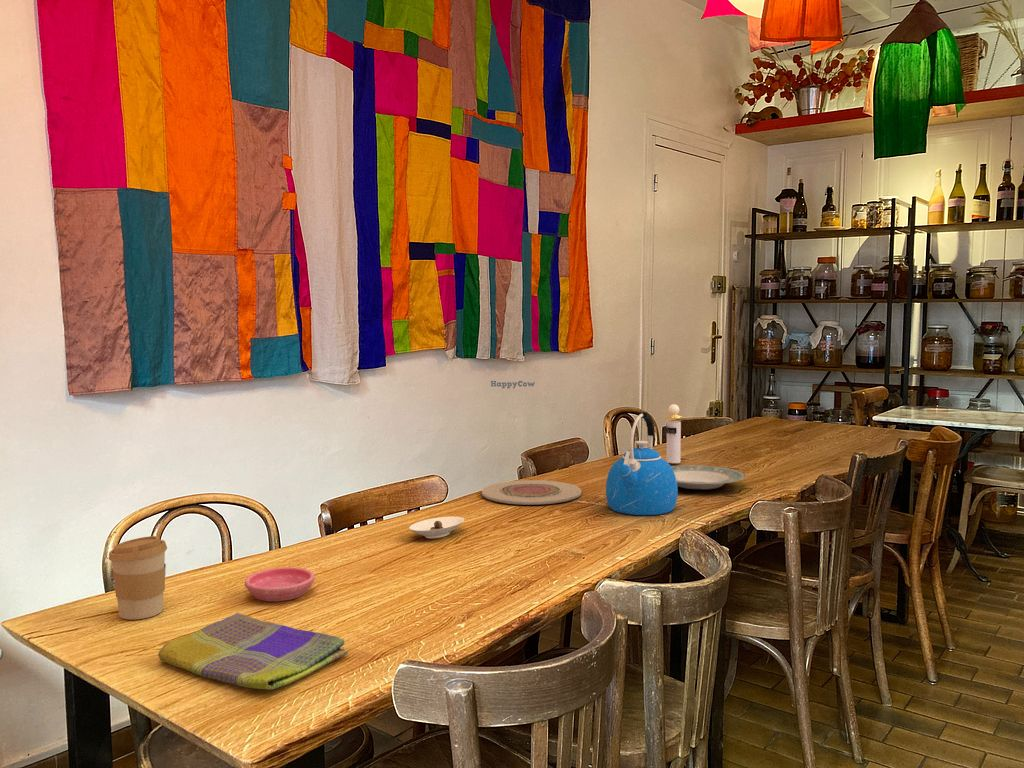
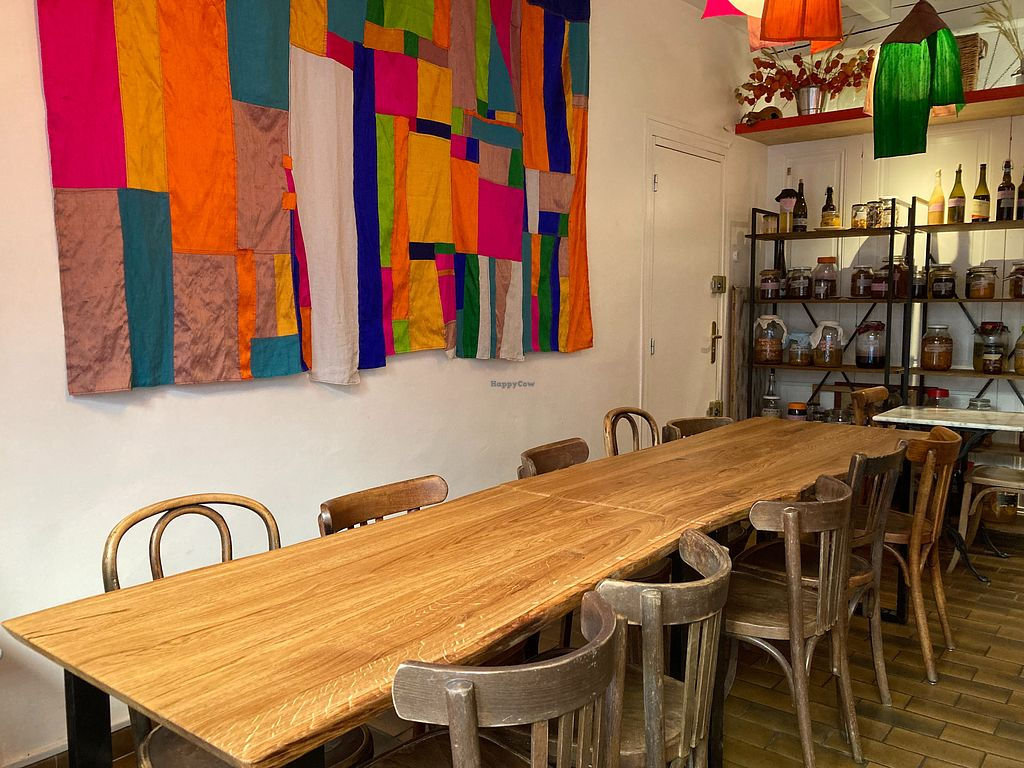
- perfume bottle (673, 434)
- saucer (280, 585)
- dish towel (252, 649)
- saucer (437, 527)
- kettle (638, 461)
- plate (697, 479)
- plate (531, 491)
- coffee cup (139, 575)
